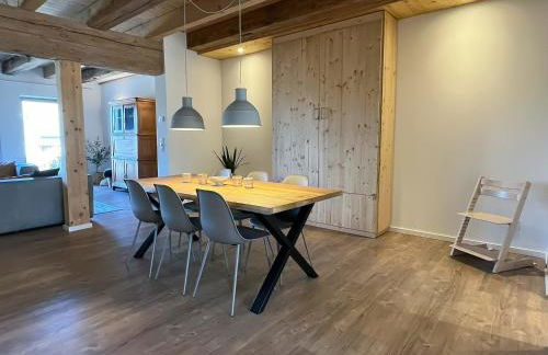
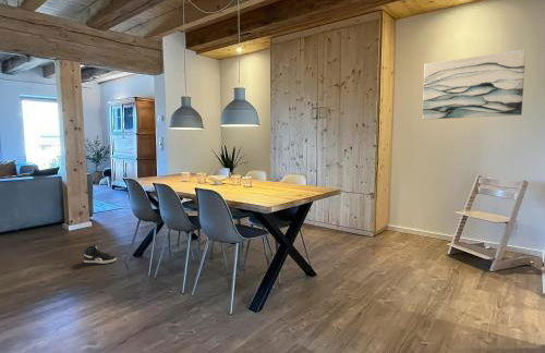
+ wall art (469, 87)
+ sneaker (99, 253)
